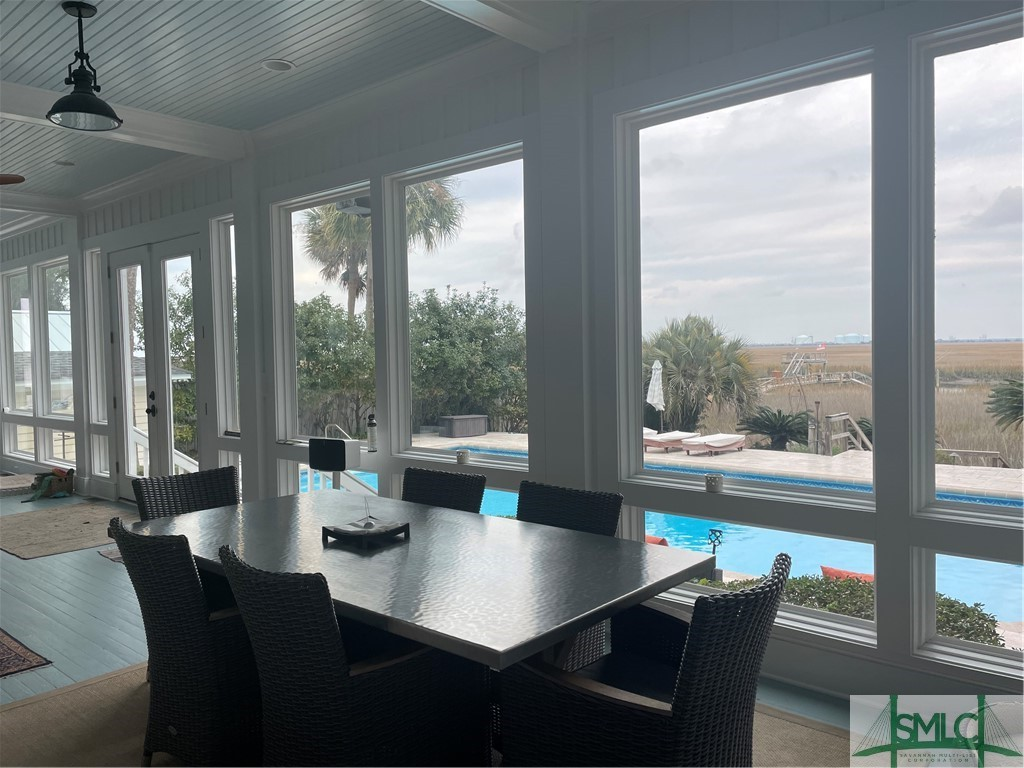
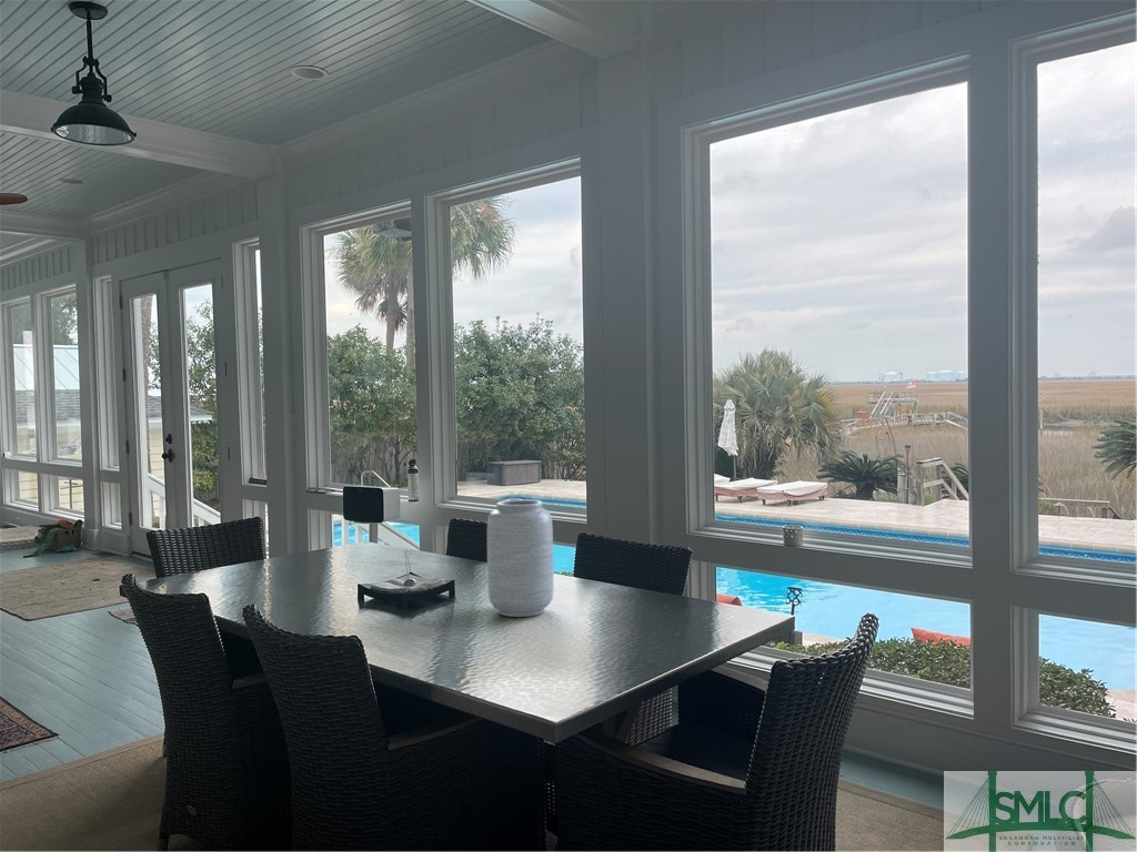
+ vase (520, 557)
